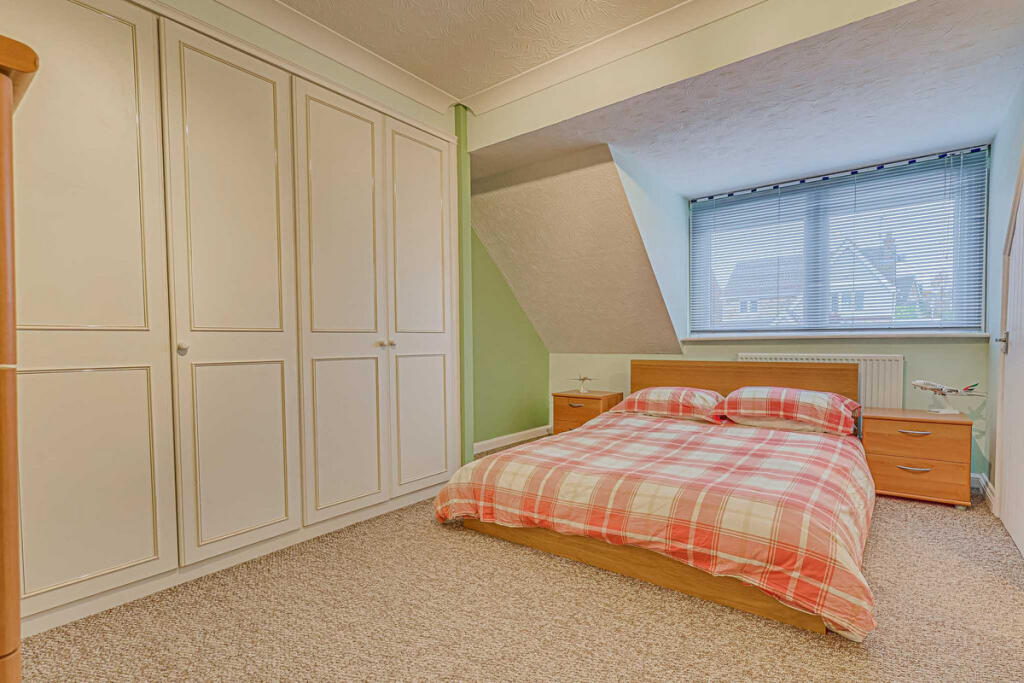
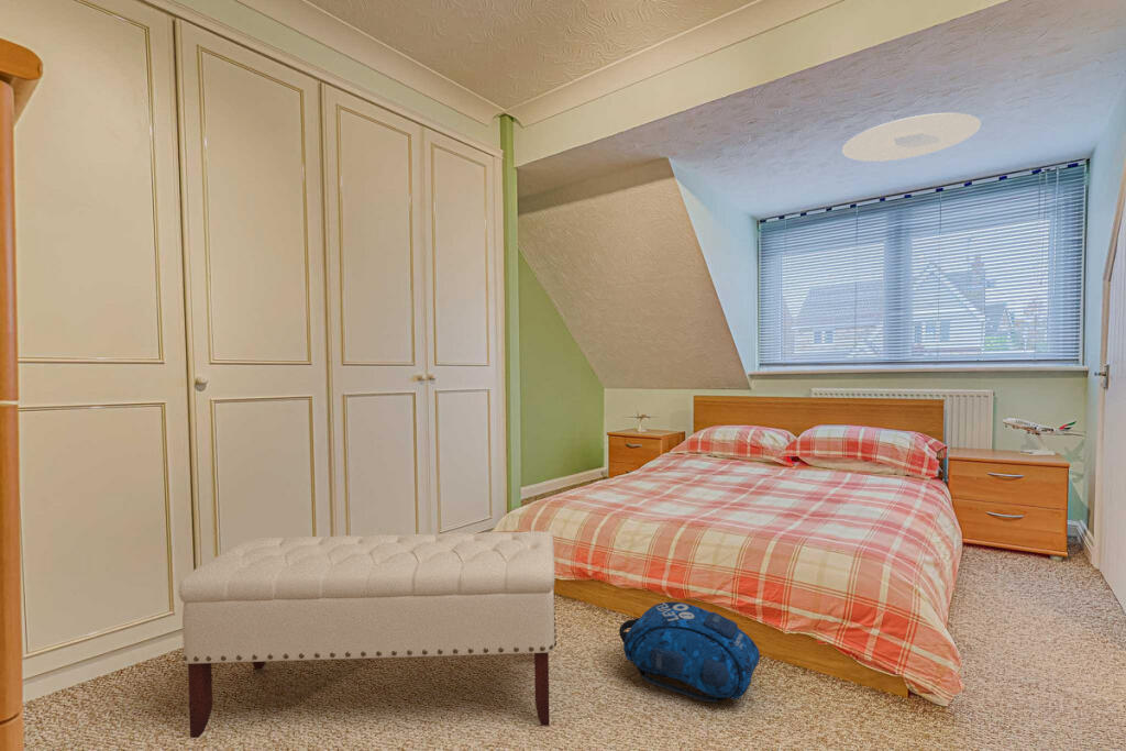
+ backpack (684, 644)
+ bench (388, 620)
+ ceiling light (907, 133)
